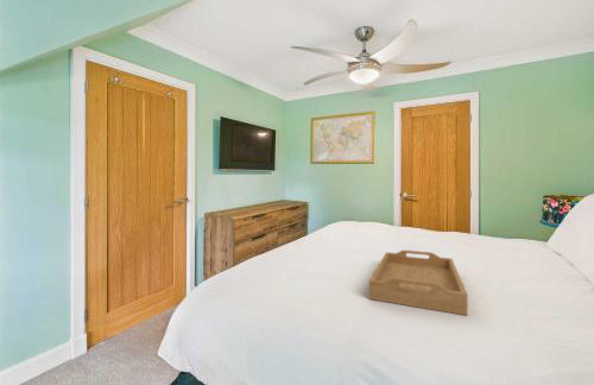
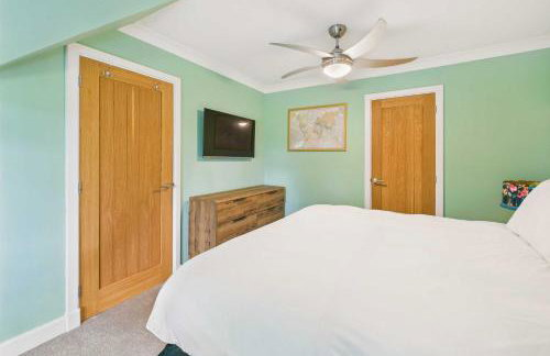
- serving tray (416, 273)
